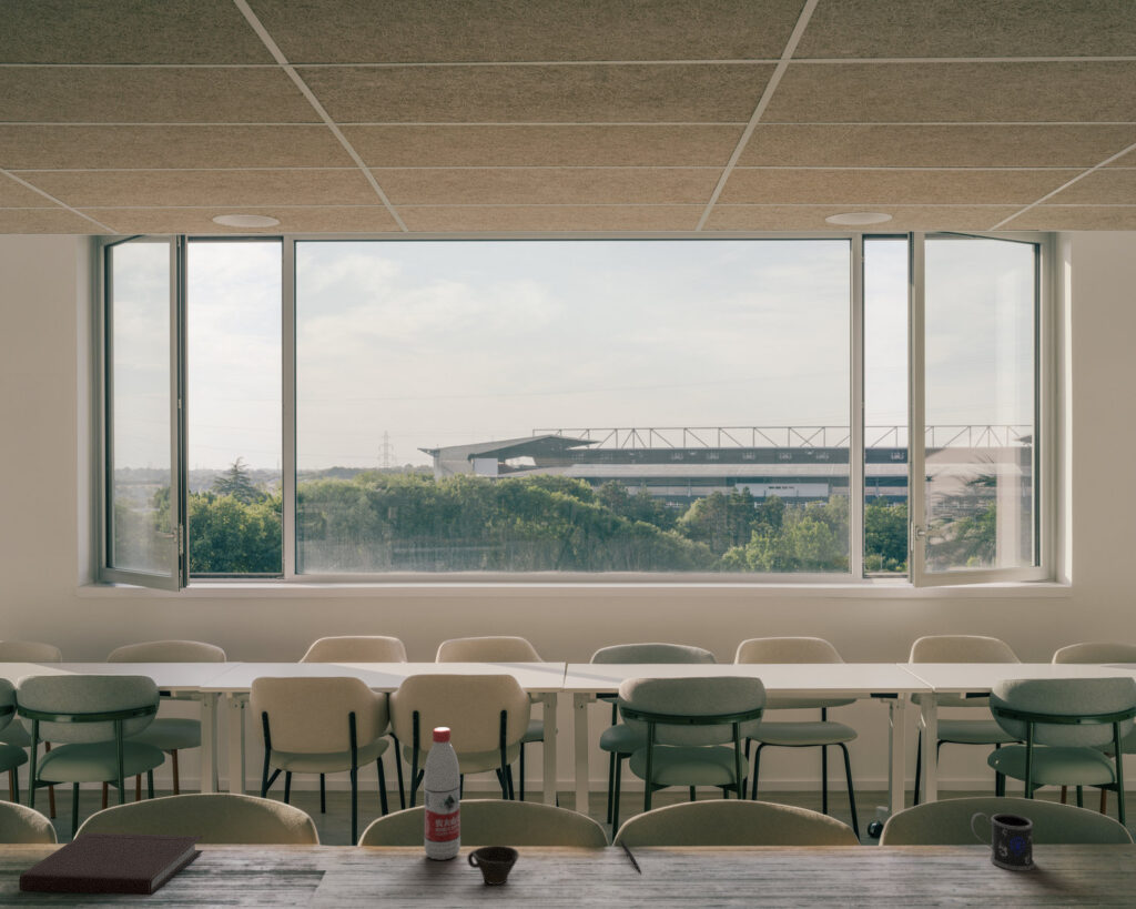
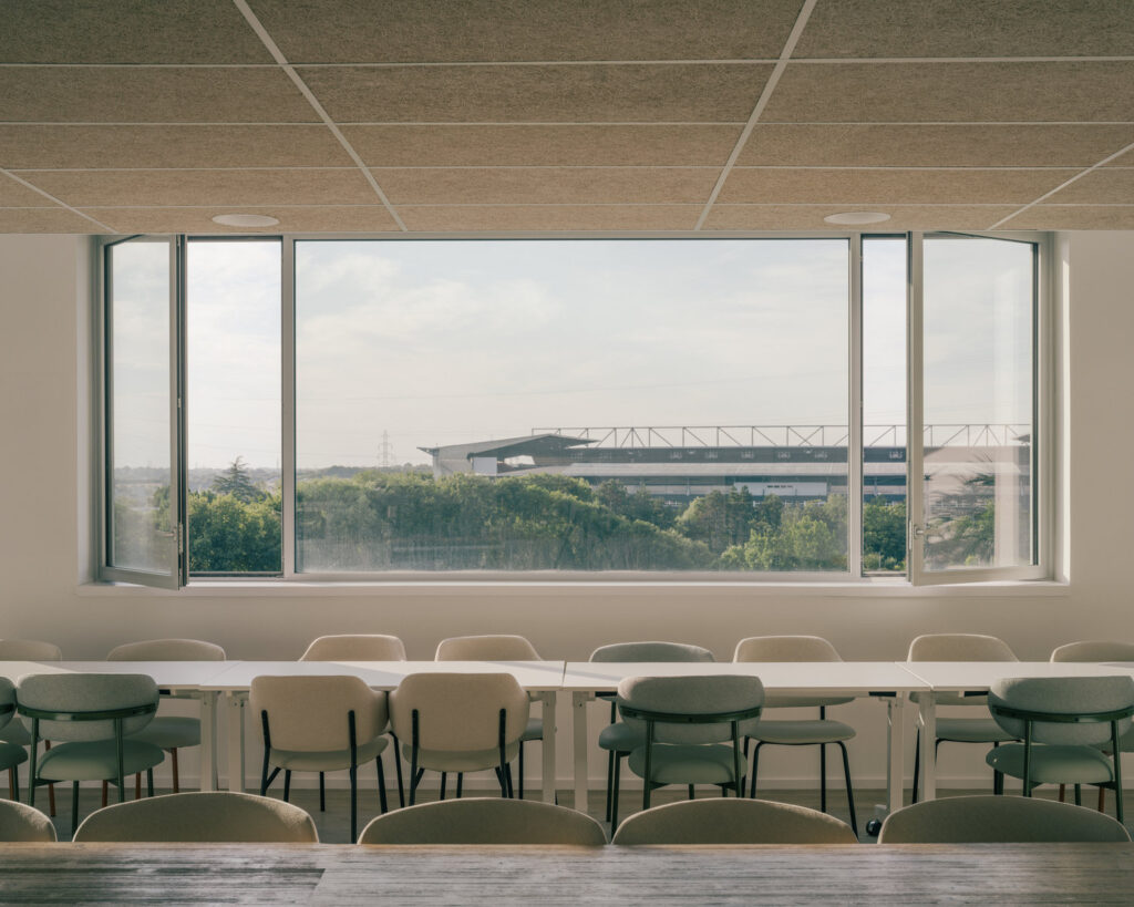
- notebook (115, 862)
- water bottle (442, 791)
- pen (630, 856)
- cup (493, 865)
- mug (1002, 837)
